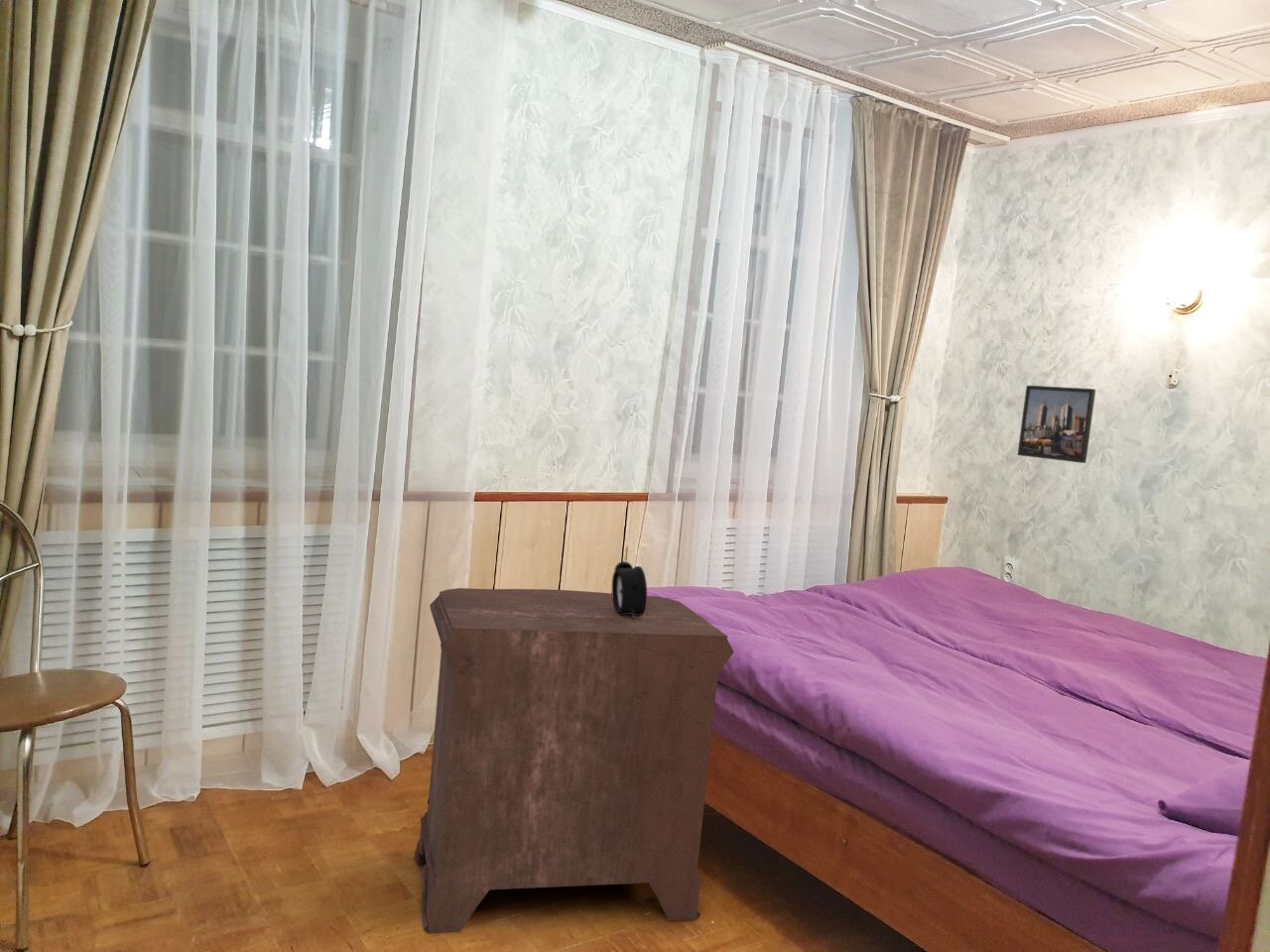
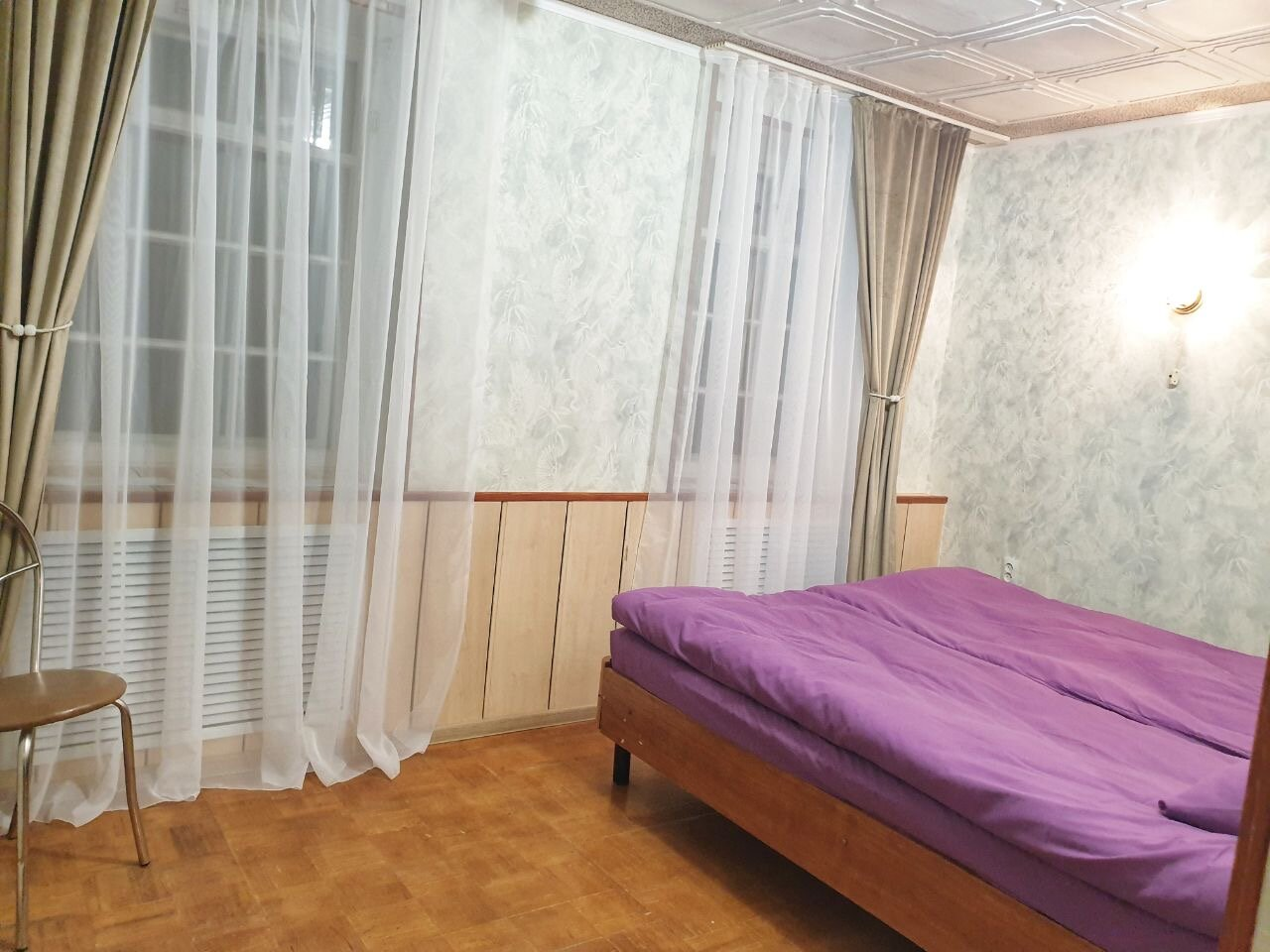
- alarm clock (628, 588)
- nightstand (561, 744)
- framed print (1055, 422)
